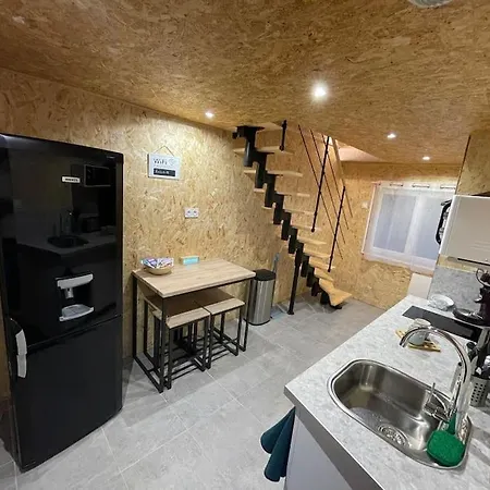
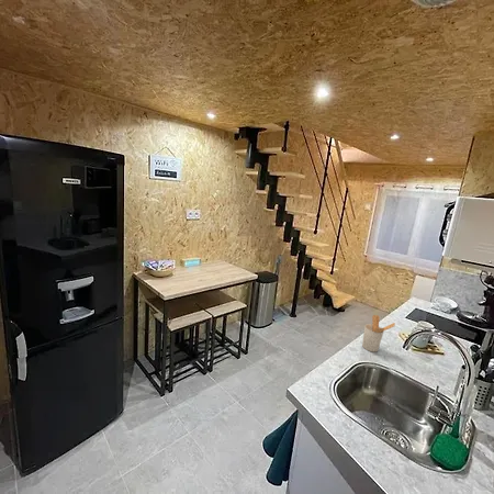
+ utensil holder (378, 334)
